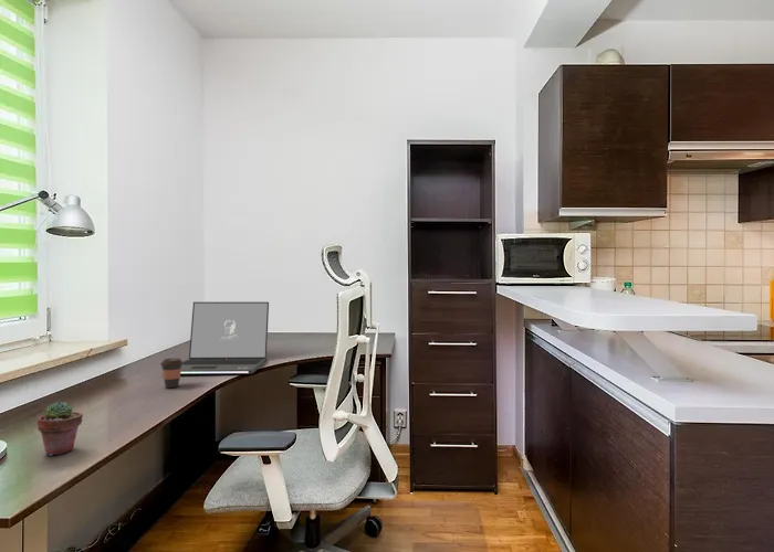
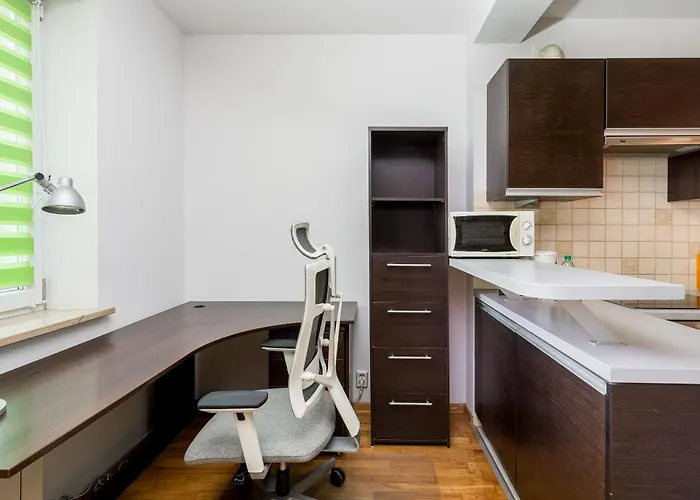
- laptop (220, 335)
- coffee cup (171, 372)
- potted succulent (60, 425)
